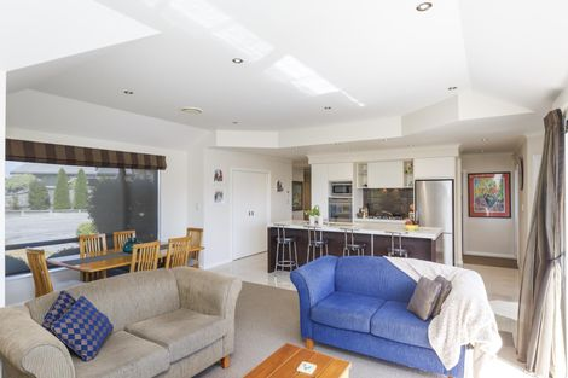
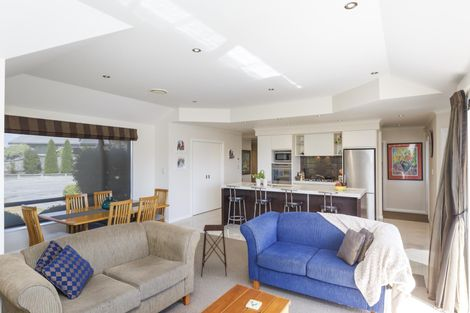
+ side table (214, 249)
